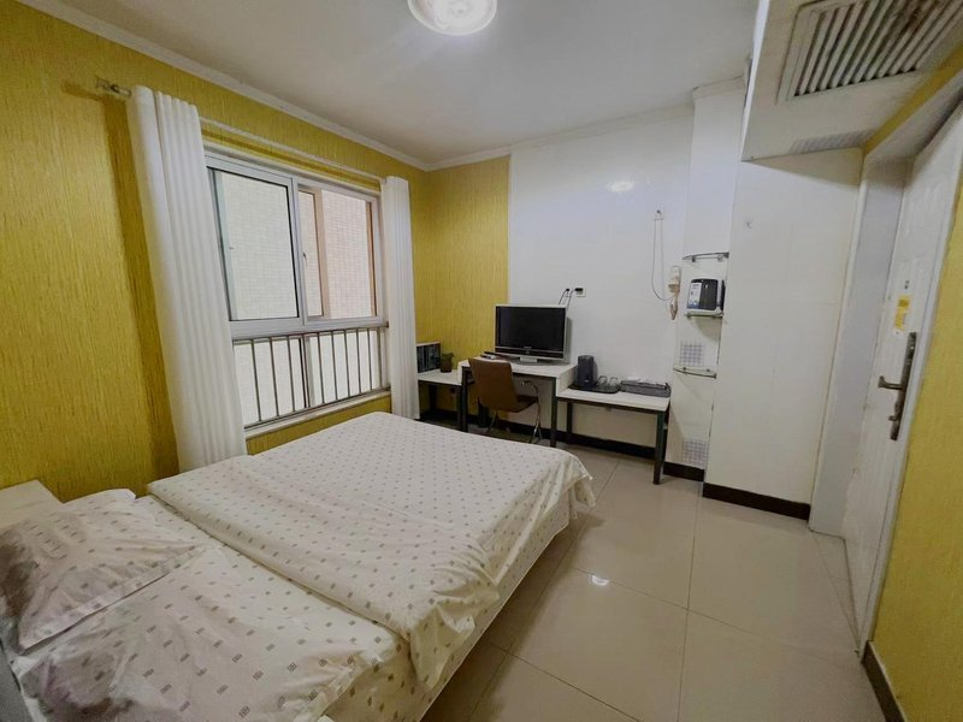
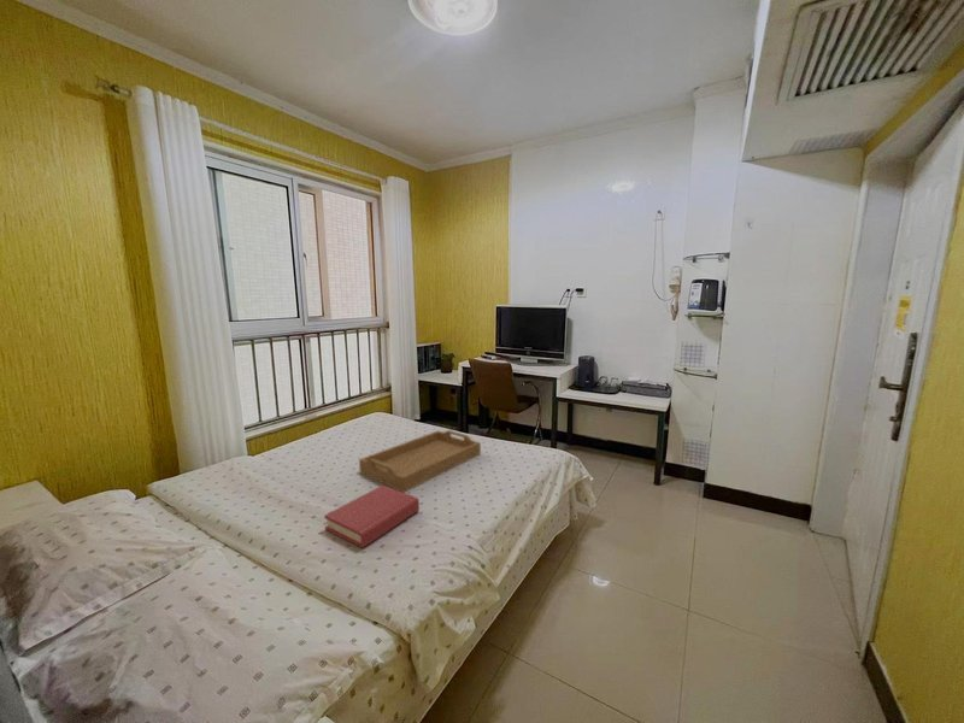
+ hardback book (374, 512)
+ serving tray (423, 454)
